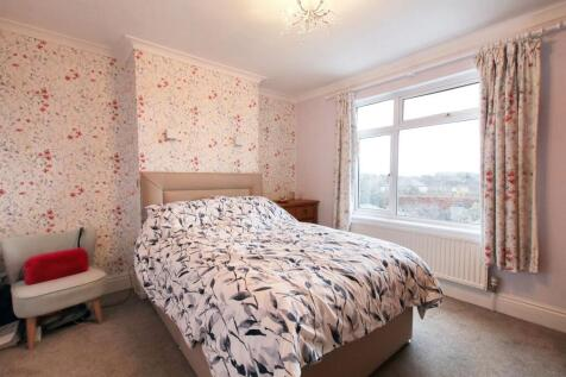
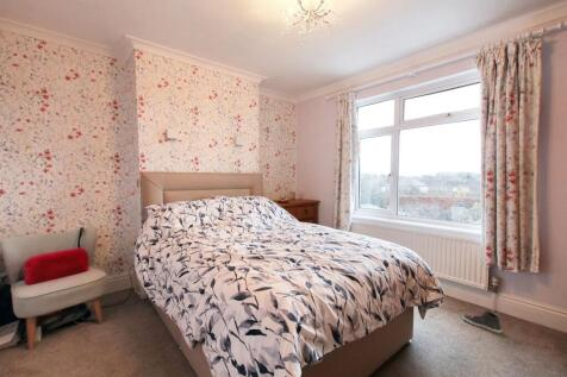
+ sneaker (481, 316)
